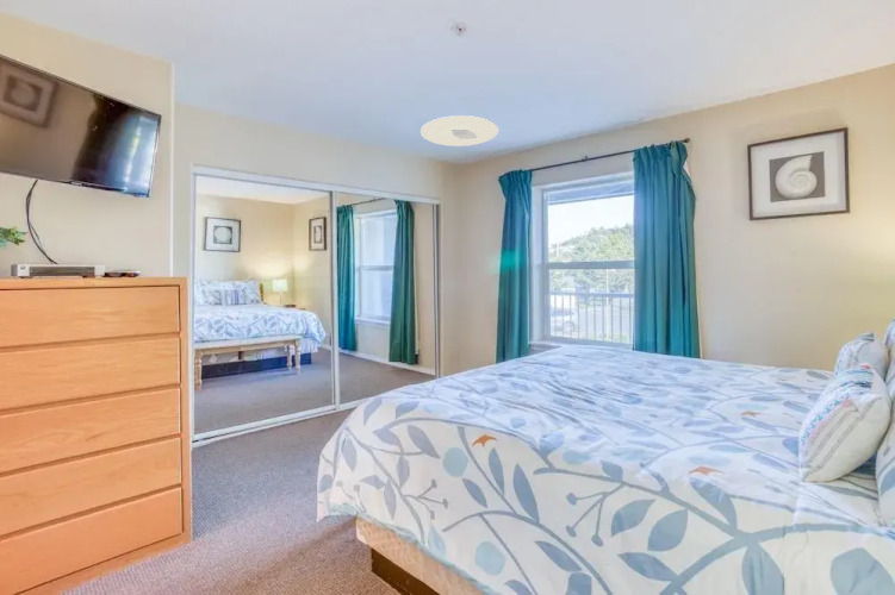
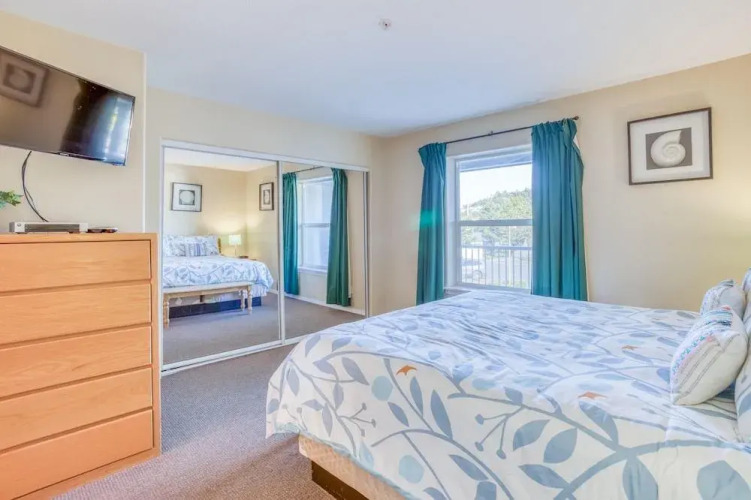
- ceiling light (459, 127)
